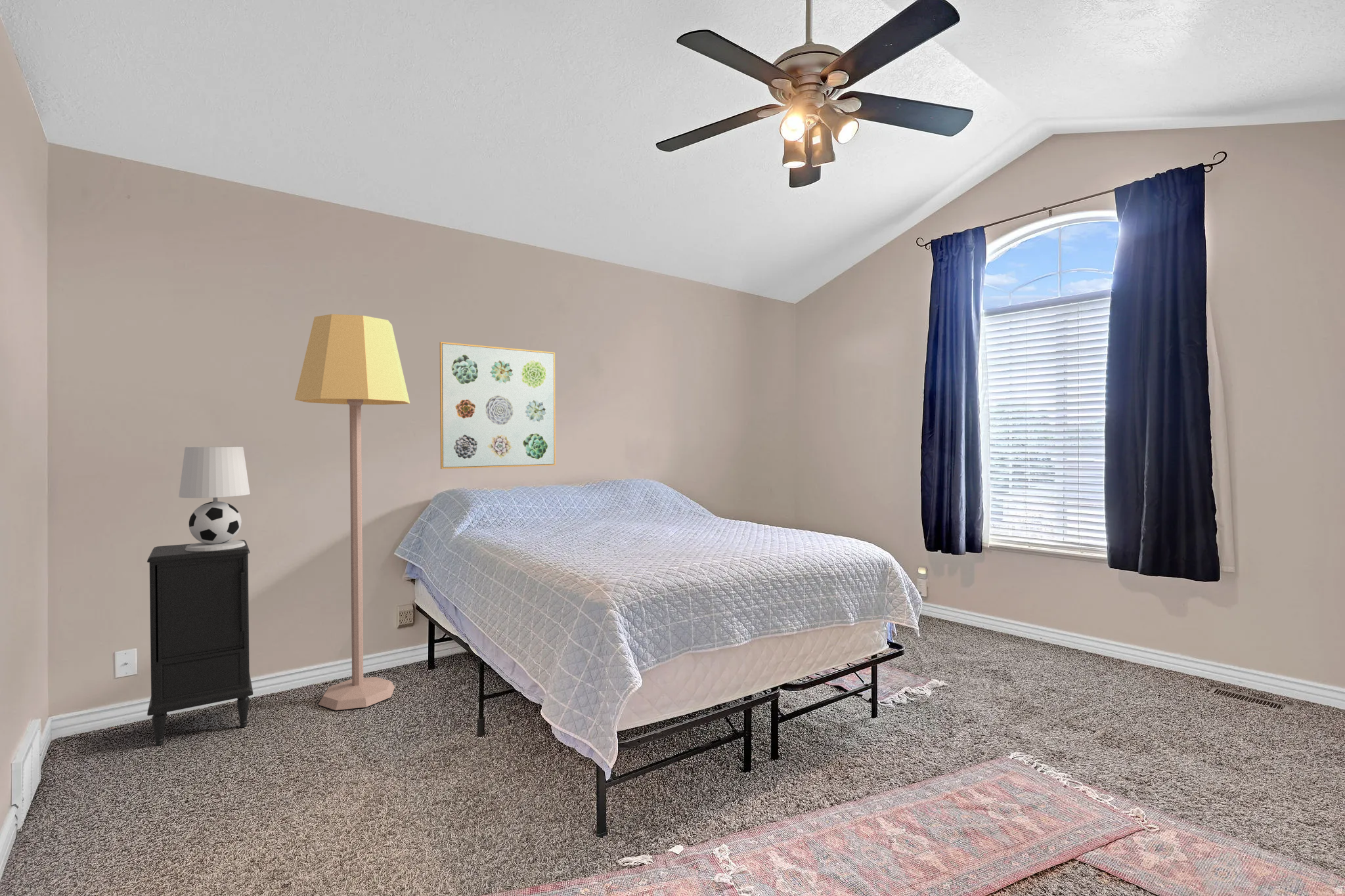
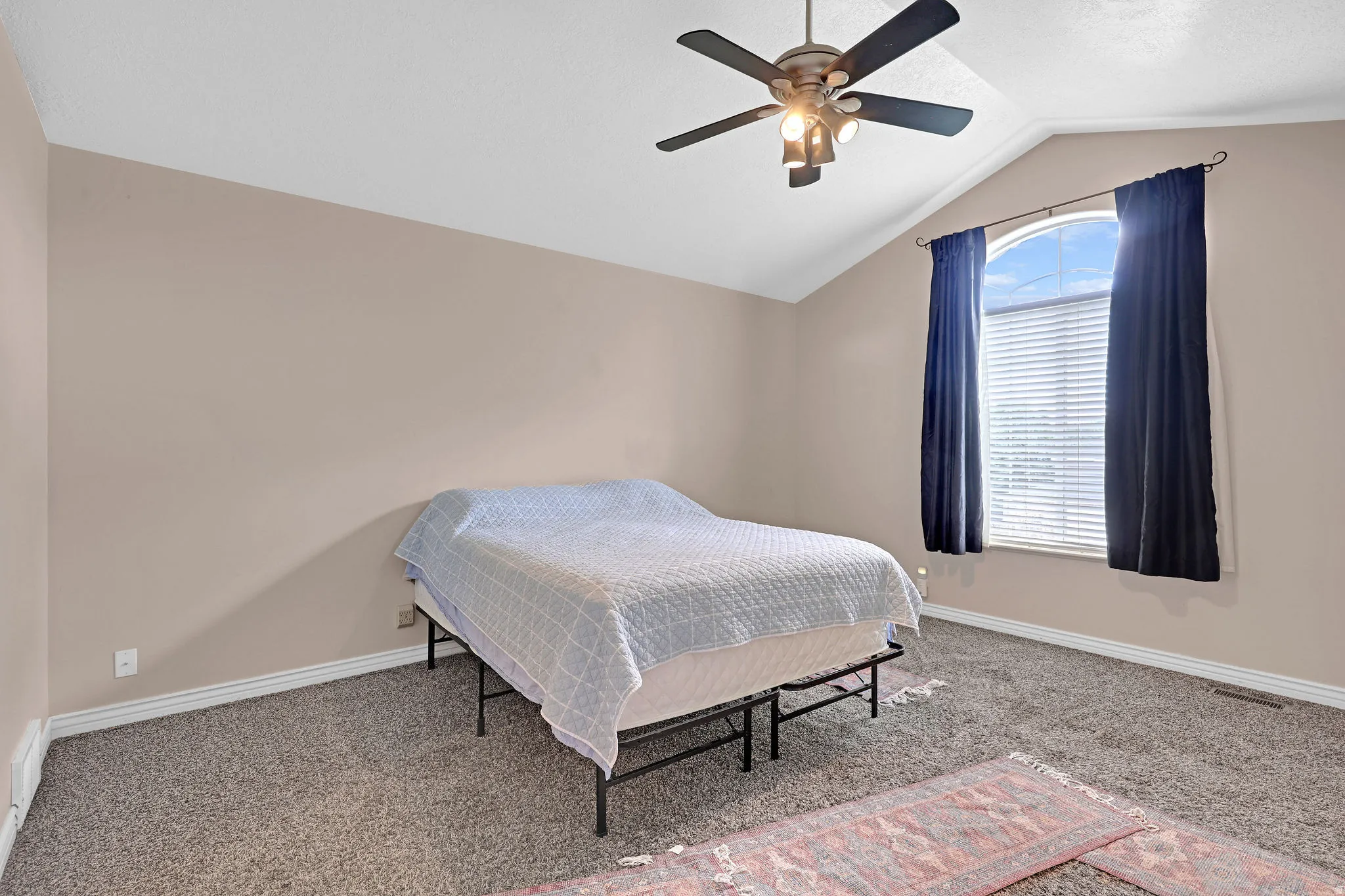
- wall art (500, 407)
- table lamp (215, 496)
- lamp (356, 509)
- nightstand (202, 635)
